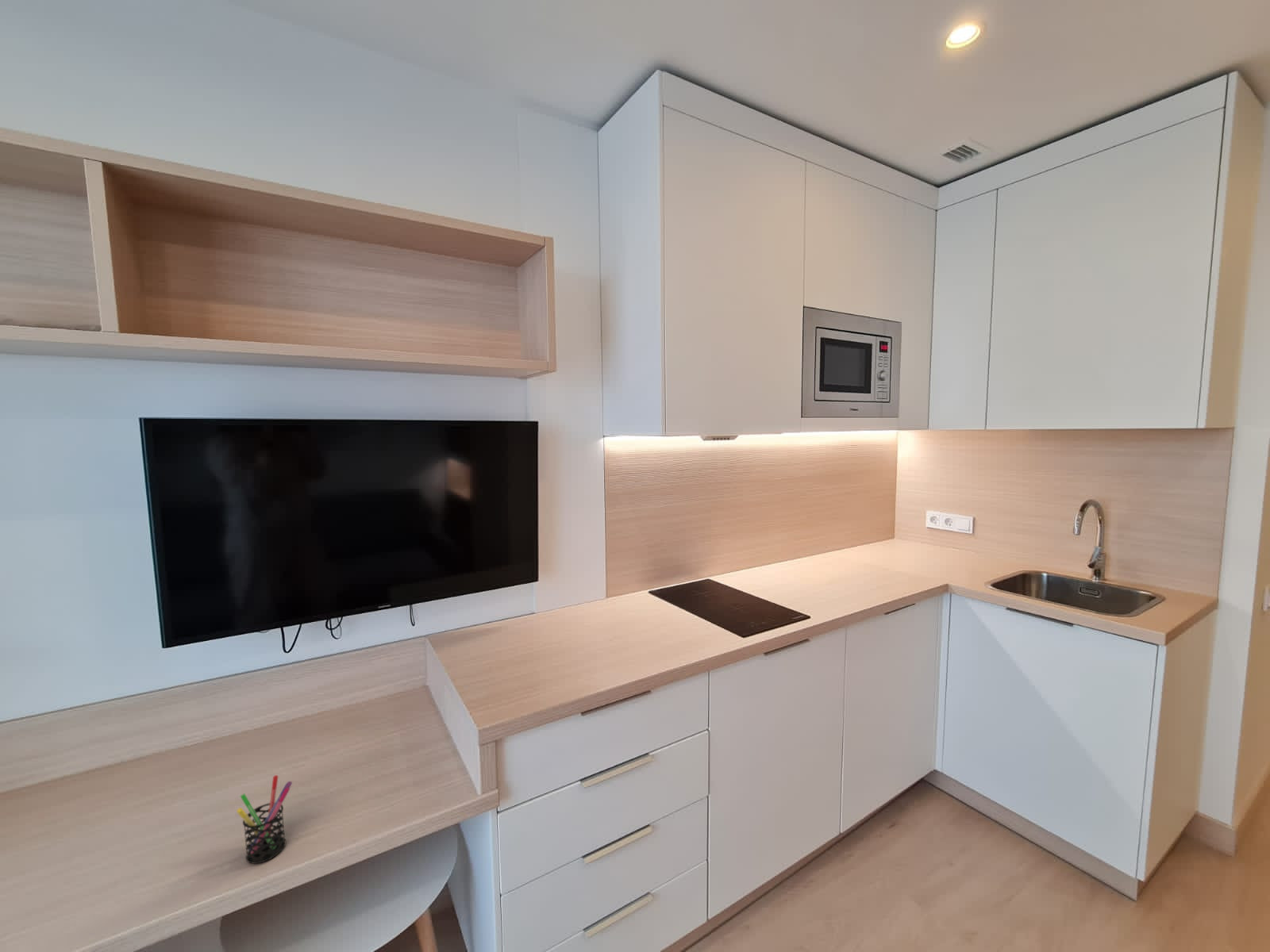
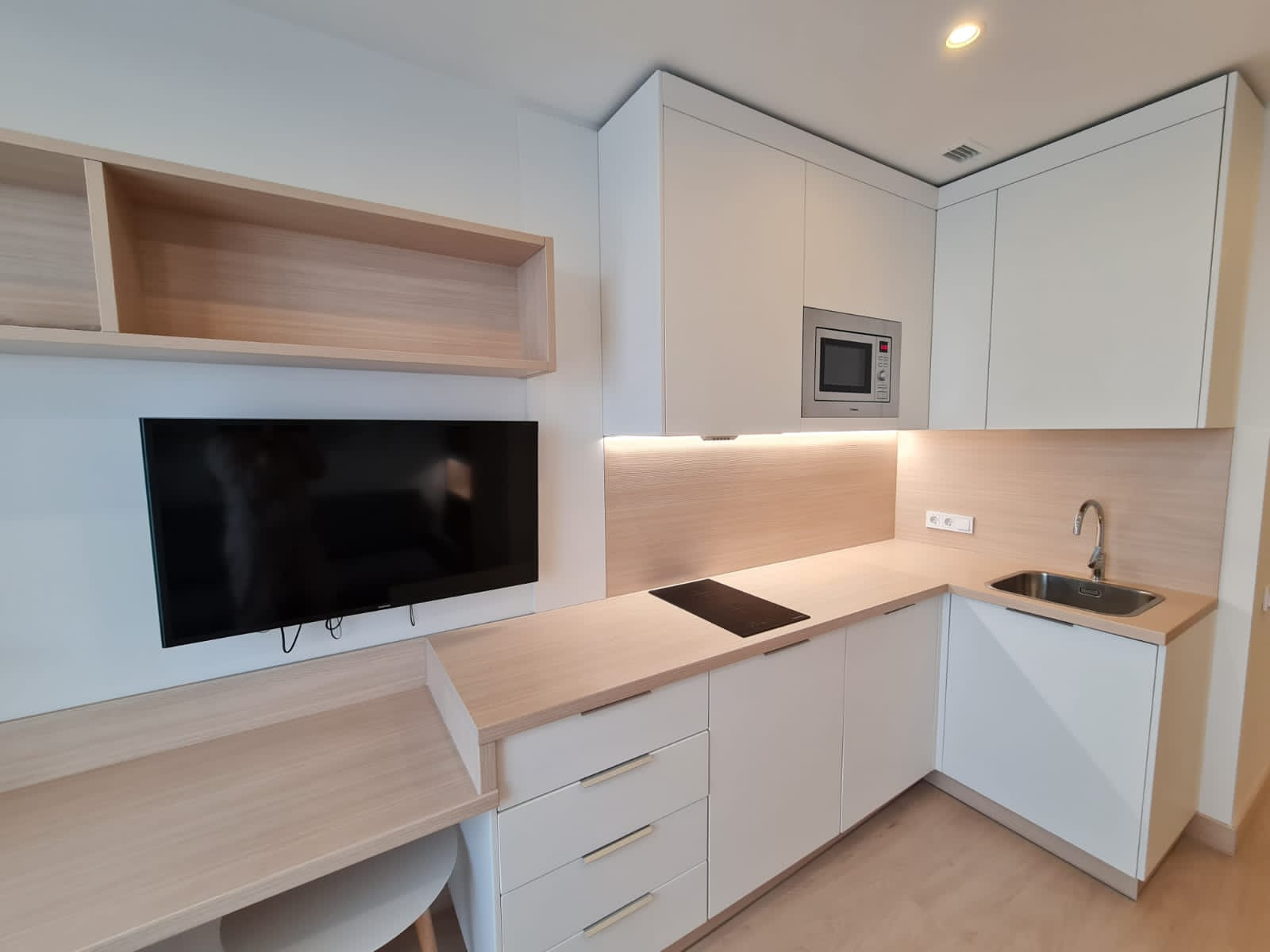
- pen holder (262, 817)
